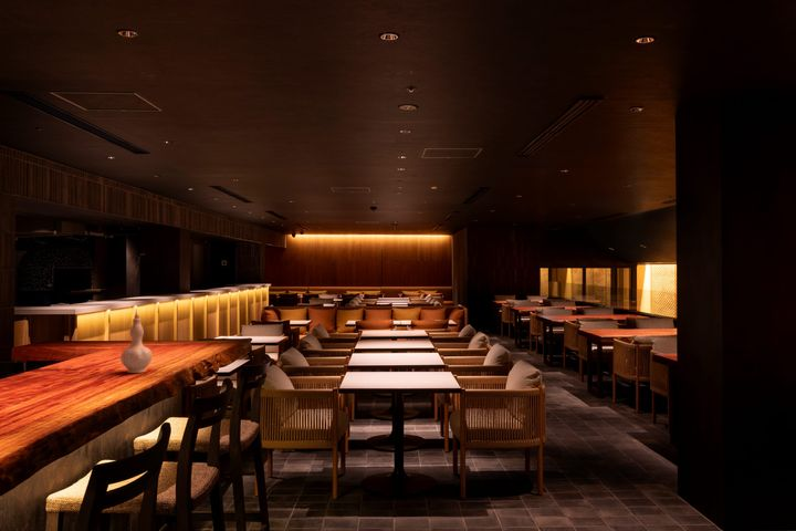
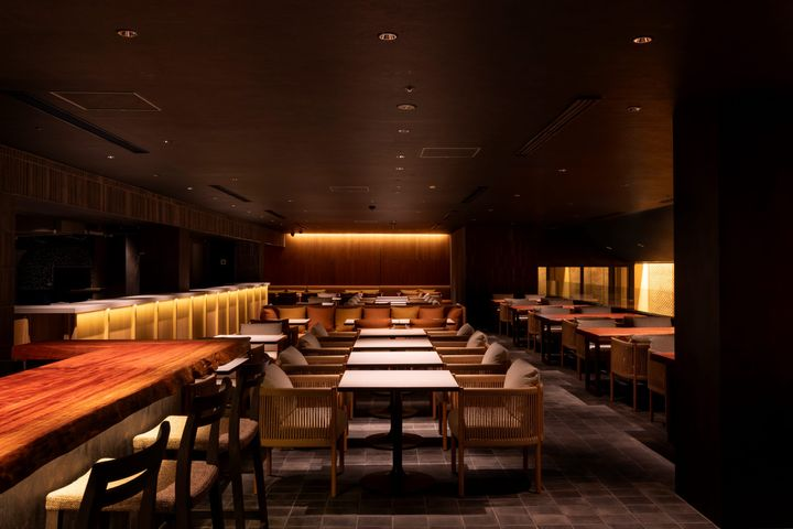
- vase (136, 342)
